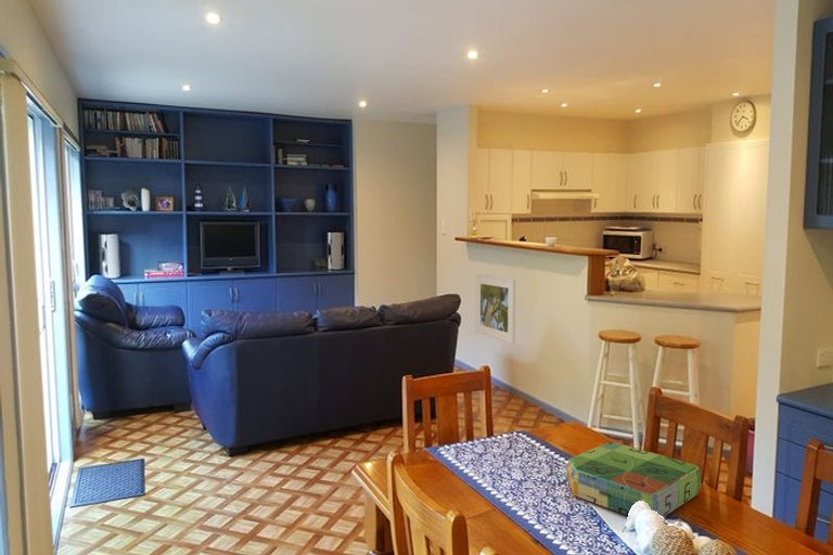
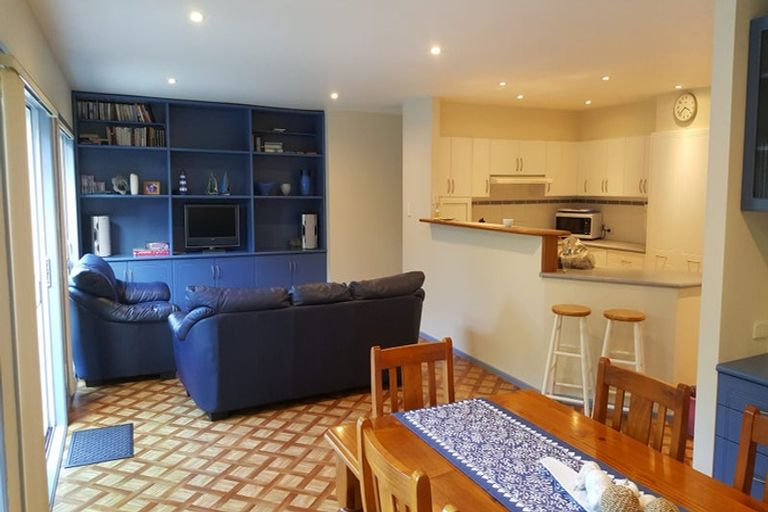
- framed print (494, 307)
- board game (628, 477)
